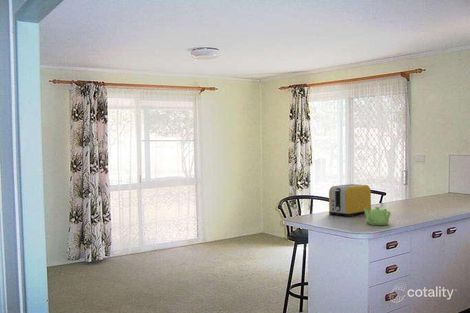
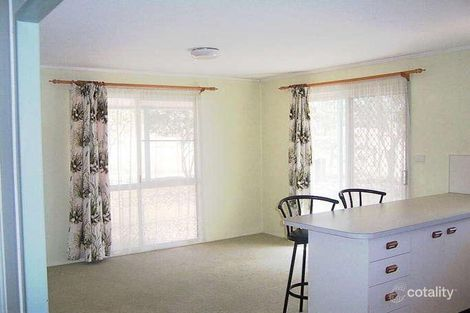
- toaster (349, 199)
- teapot (376, 215)
